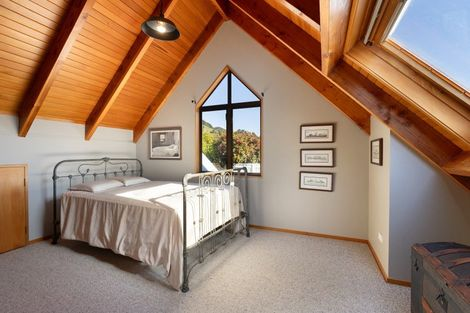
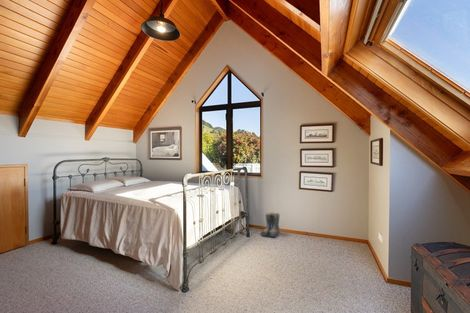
+ boots (270, 224)
